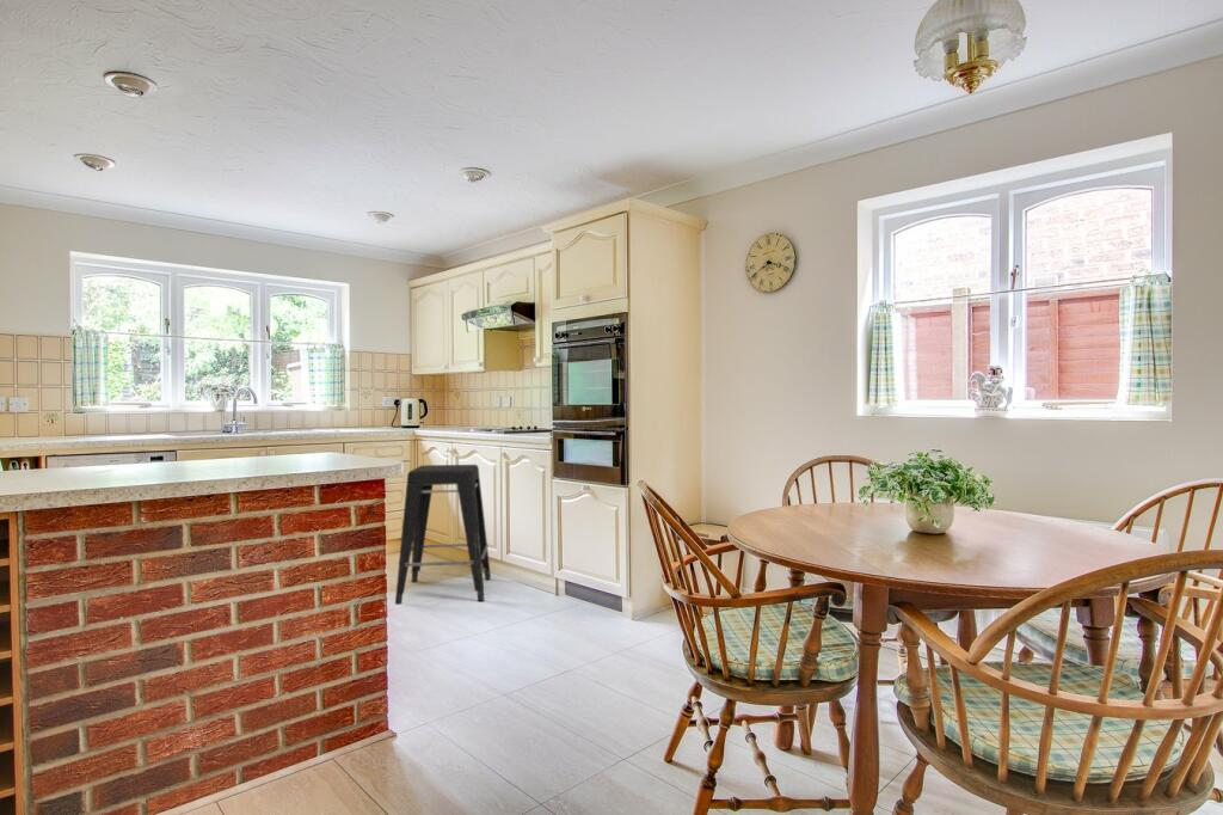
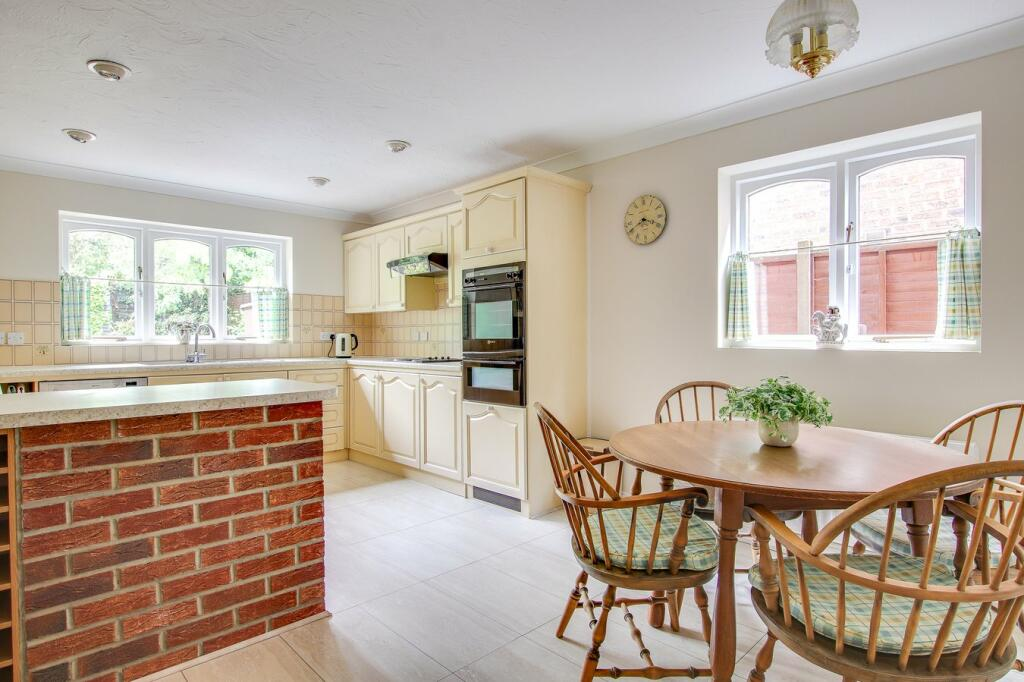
- stool (448, 544)
